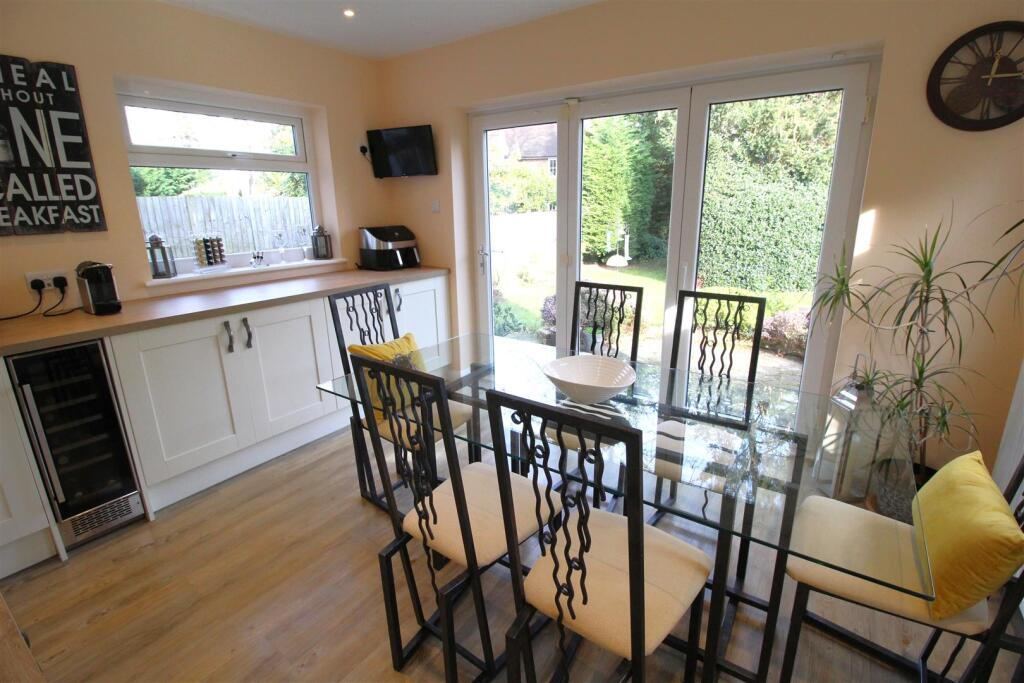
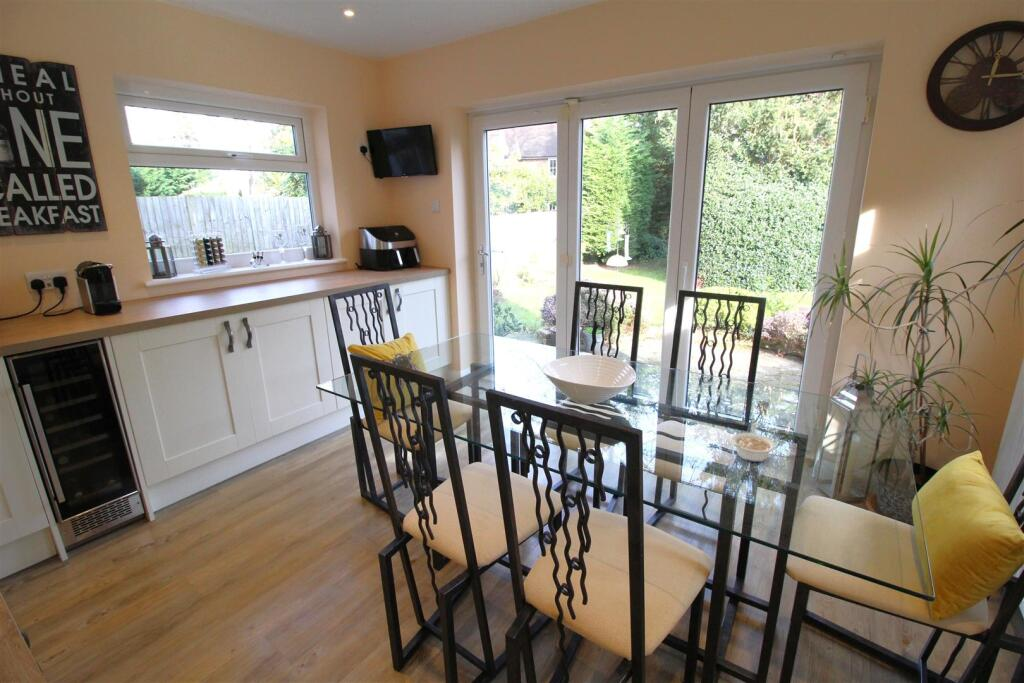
+ legume (752, 447)
